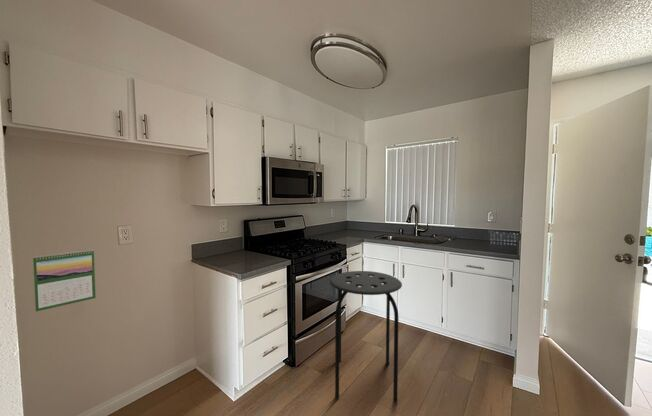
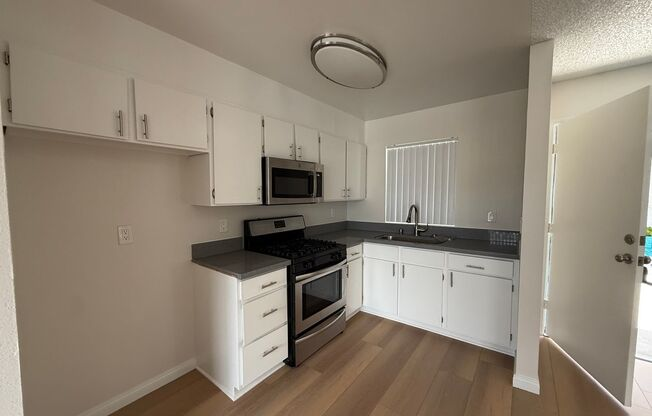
- calendar (66, 278)
- stool (386, 329)
